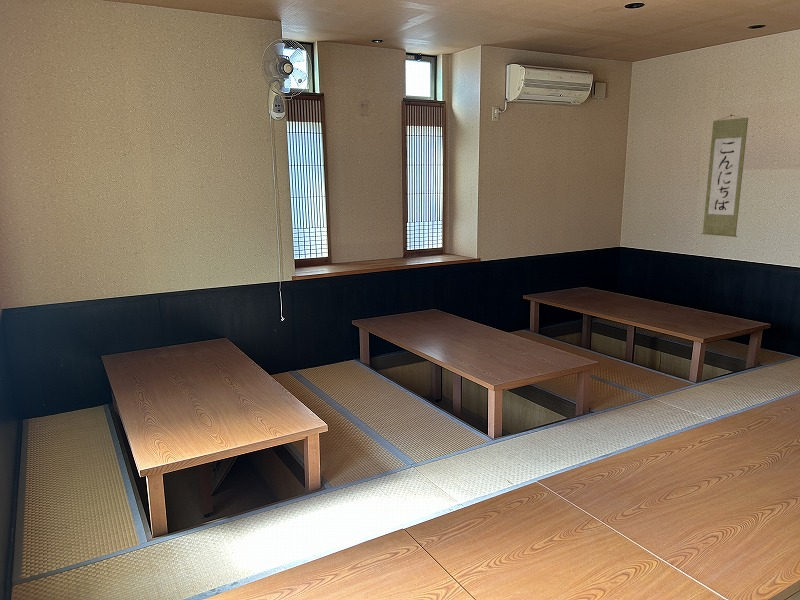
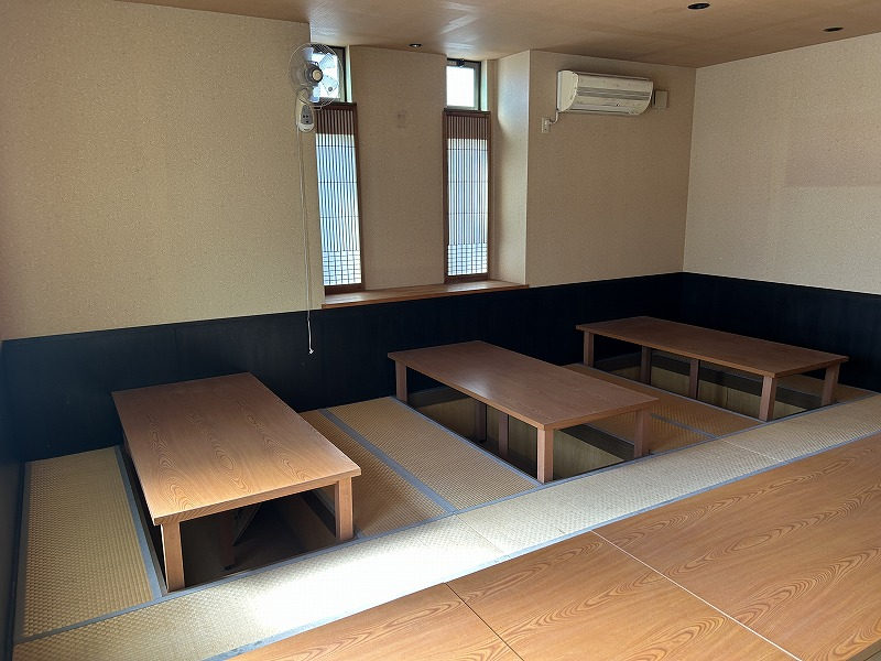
- wall scroll (724, 176)
